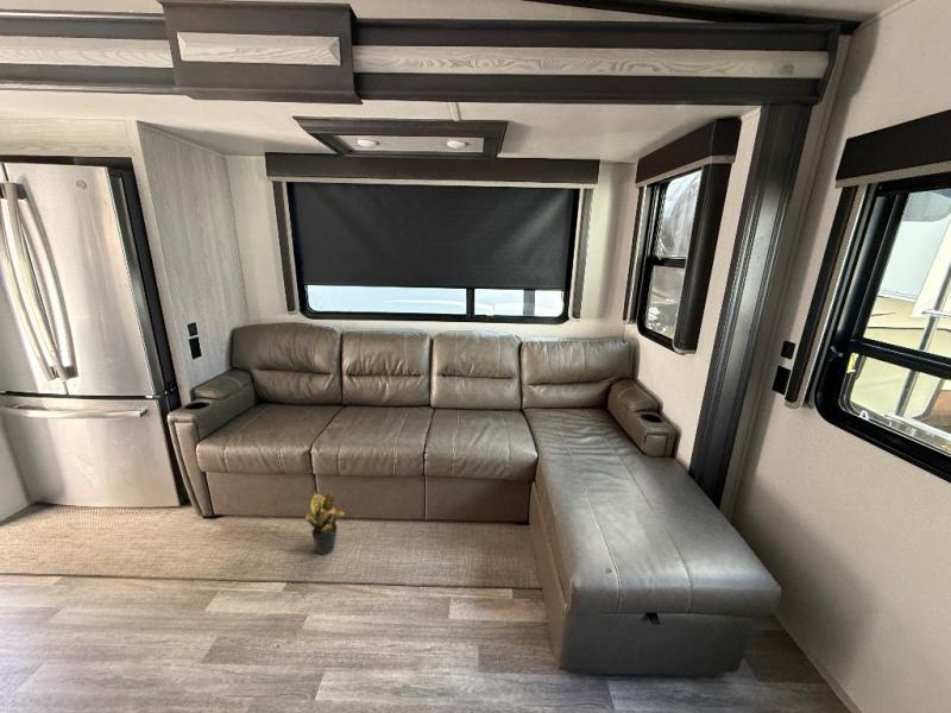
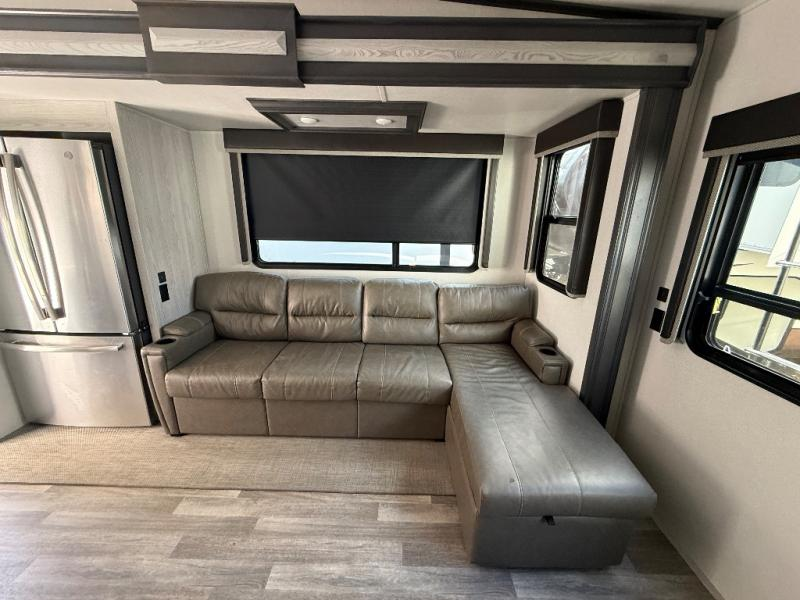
- potted plant (325, 520)
